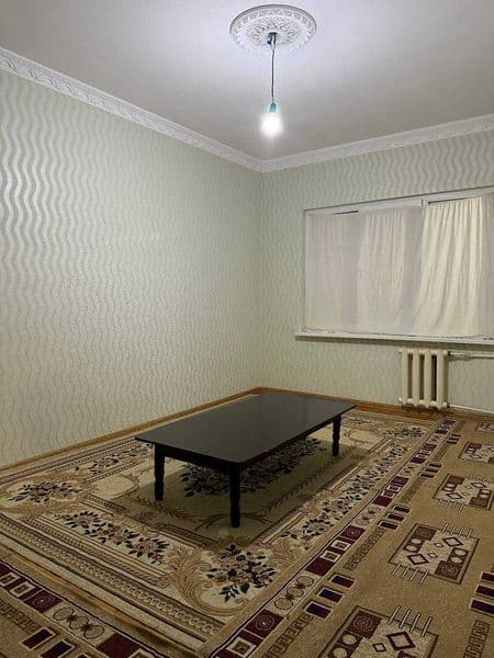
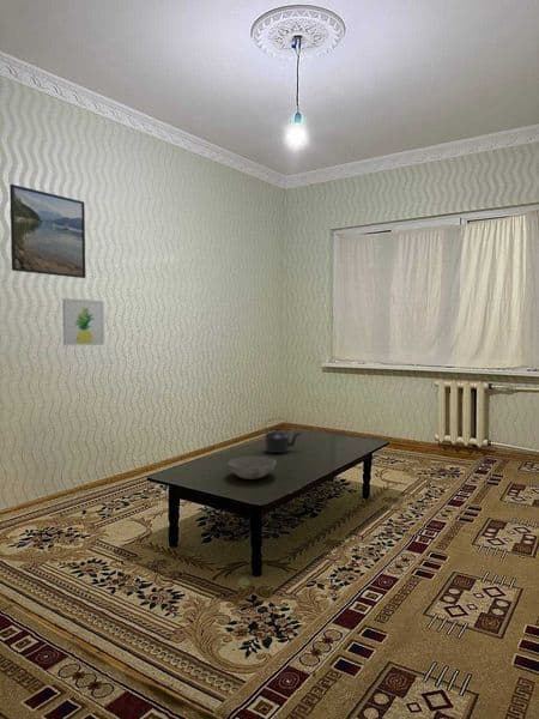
+ bowl (252, 469)
+ wall art (84, 322)
+ kettle (283, 434)
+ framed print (49, 234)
